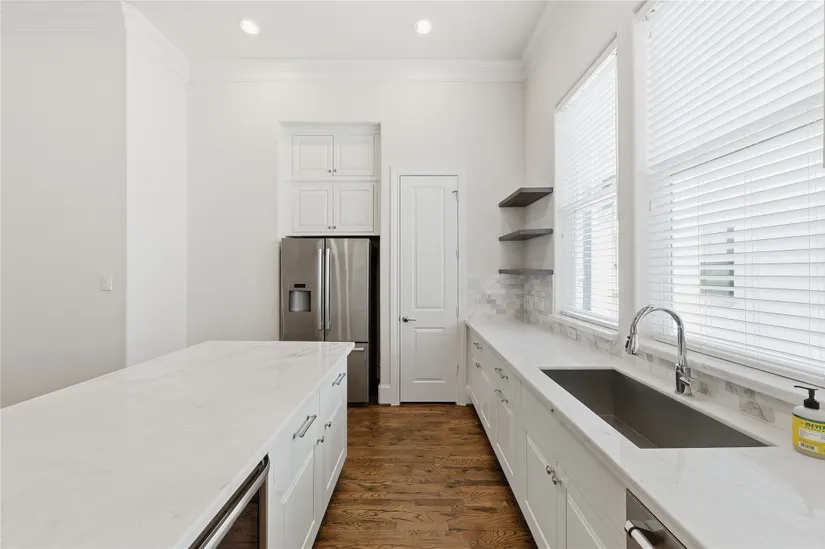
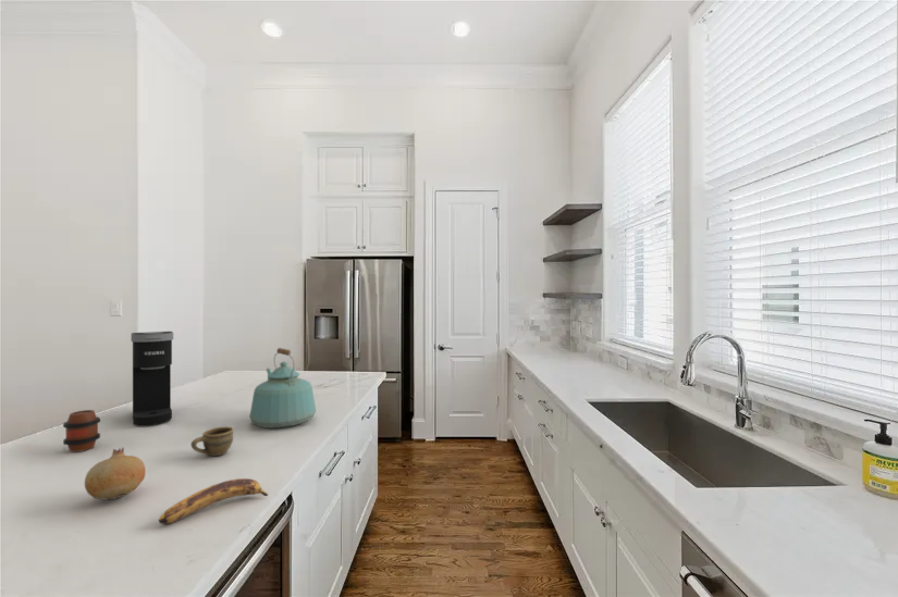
+ banana (214, 497)
+ cup (212, 443)
+ fruit (115, 473)
+ kettle (281, 383)
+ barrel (82, 430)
+ coffee maker (151, 373)
